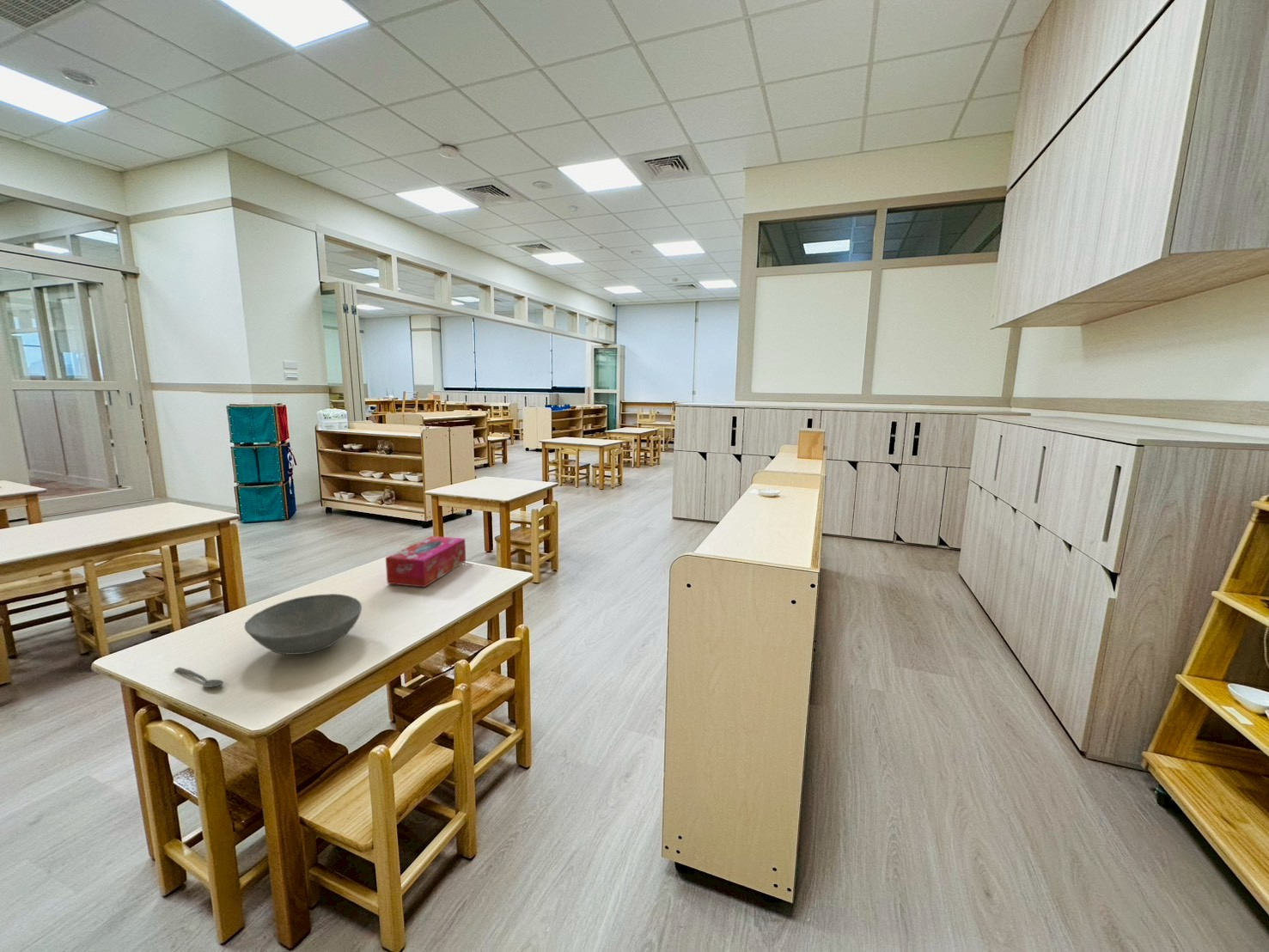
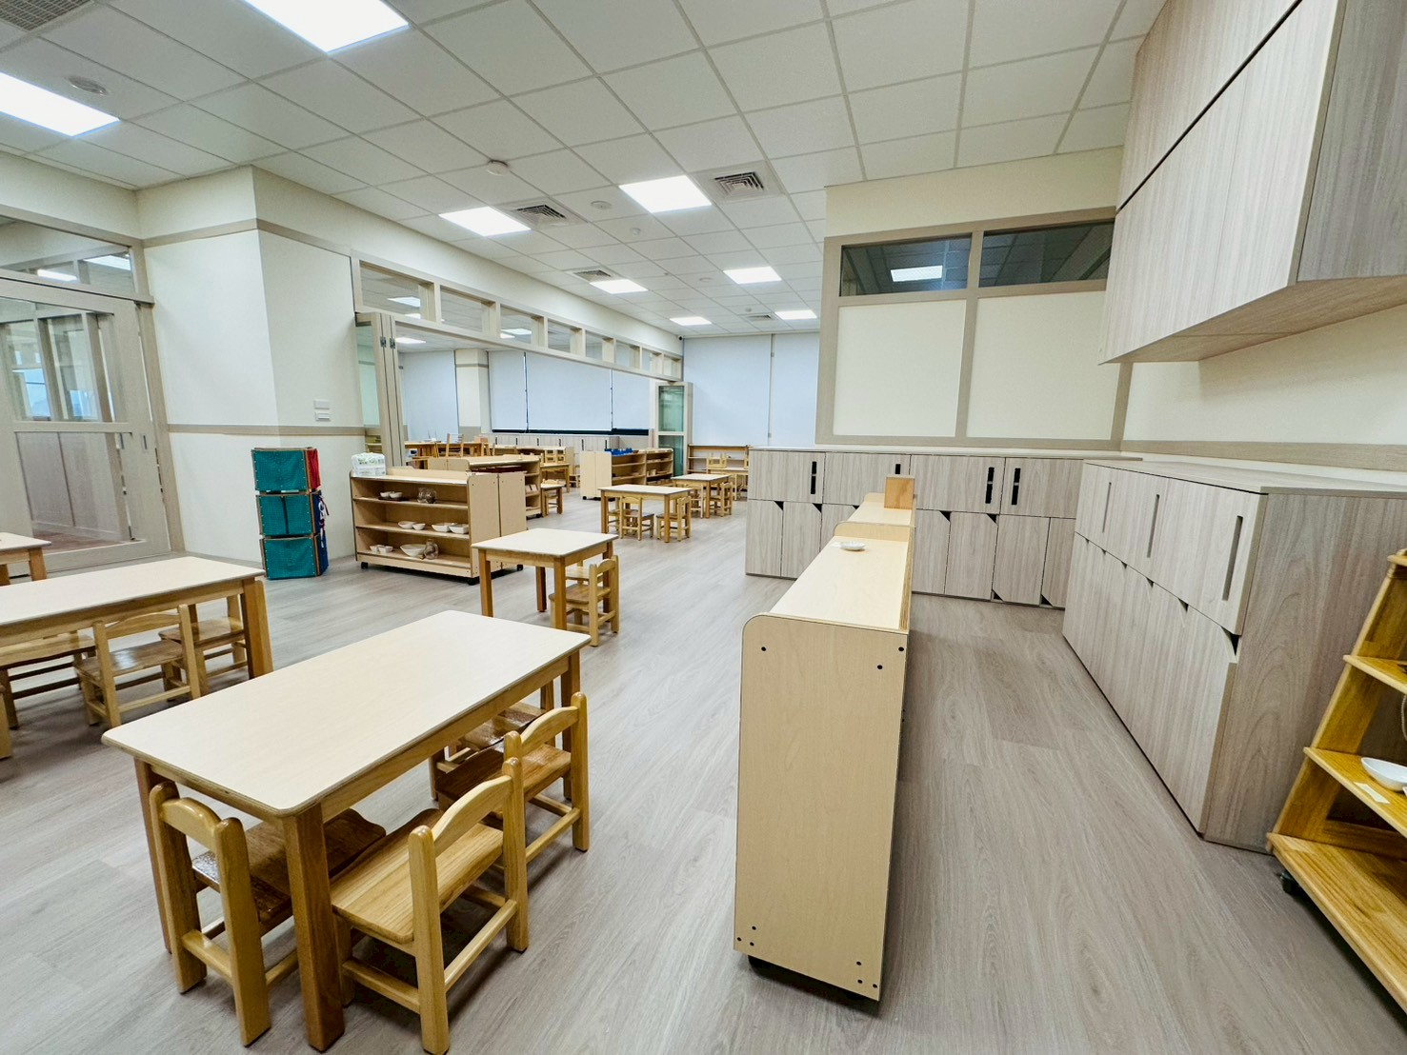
- tissue box (428, 559)
- spoon (198, 676)
- bowl (308, 629)
